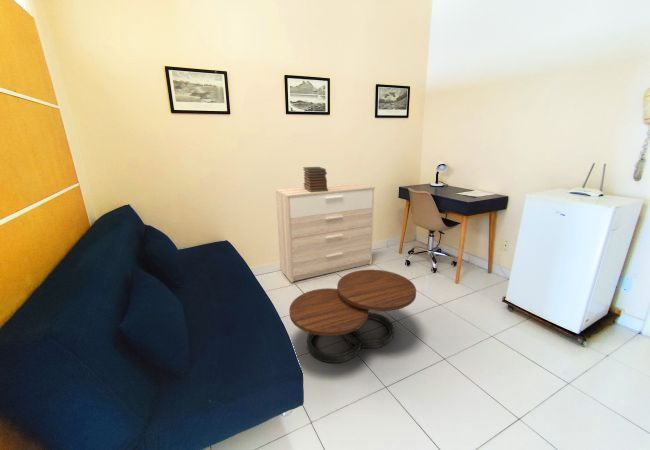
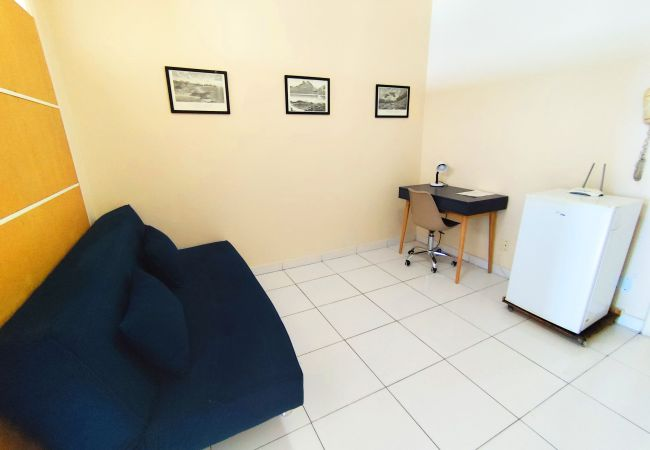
- book stack (314, 178)
- sideboard (326, 229)
- coffee table (353, 315)
